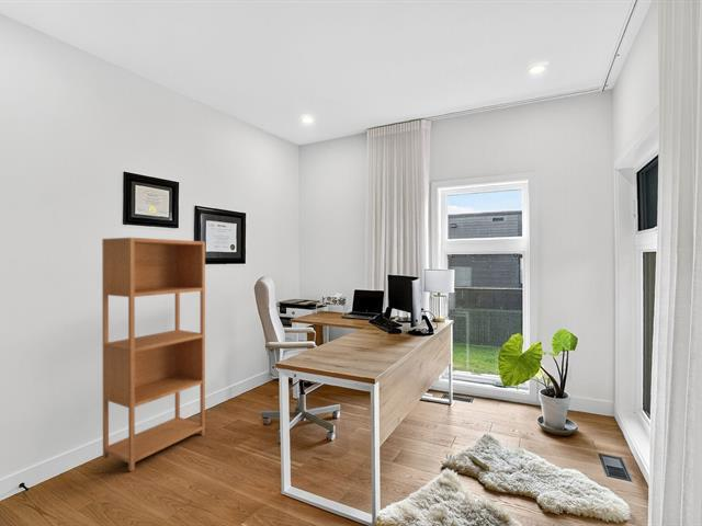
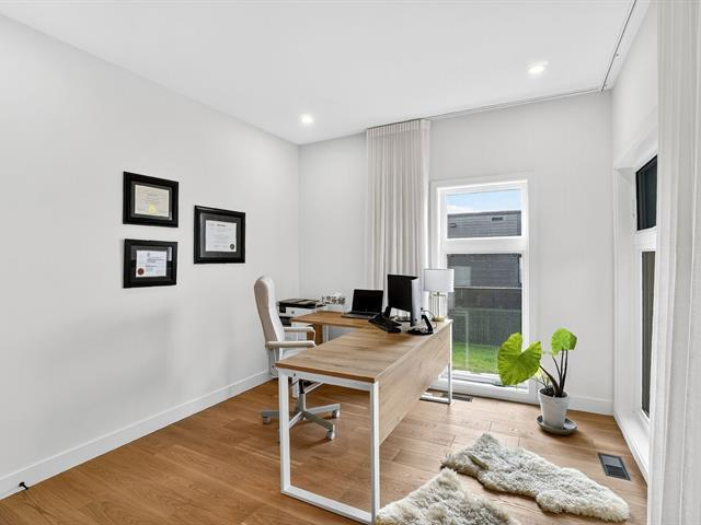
- bookcase (157, 343)
